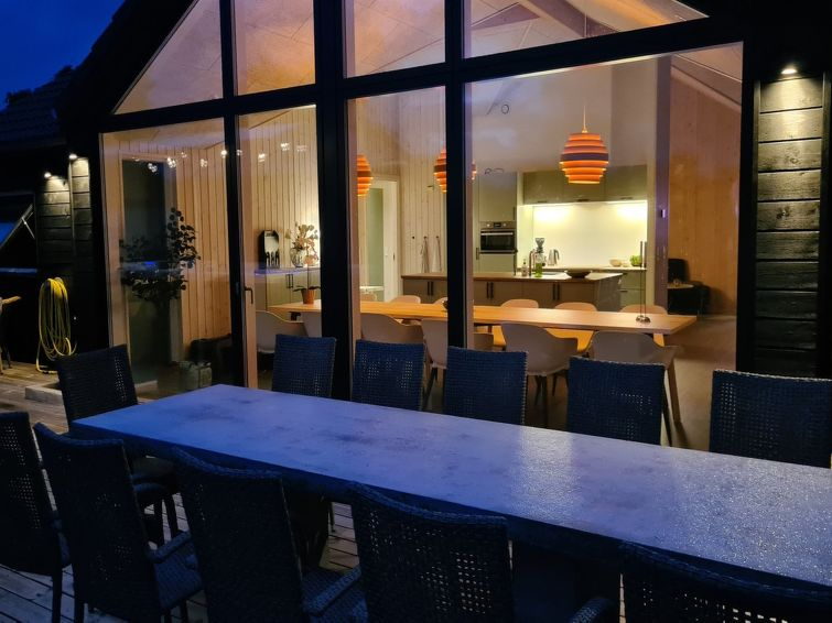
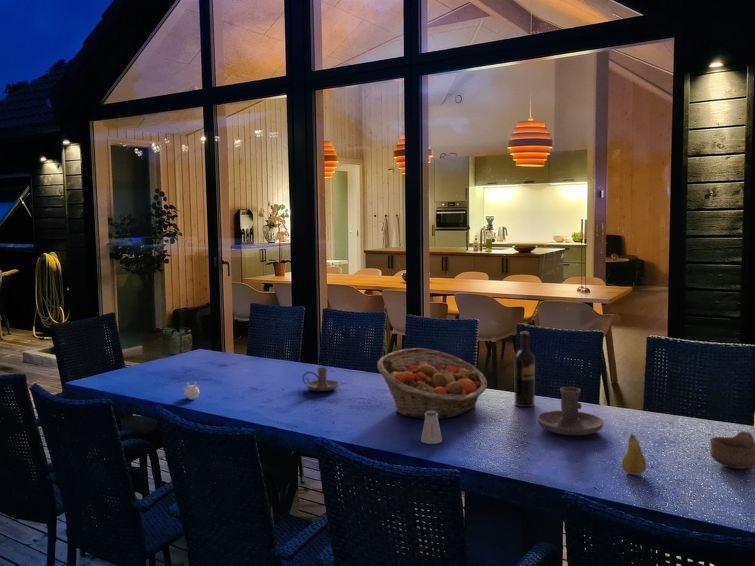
+ flower (192, 390)
+ candle holder (568, 408)
+ fruit (633, 453)
+ saltshaker (431, 426)
+ fruit basket (432, 381)
+ candle holder (319, 378)
+ bowl (736, 449)
+ wine bottle (524, 368)
